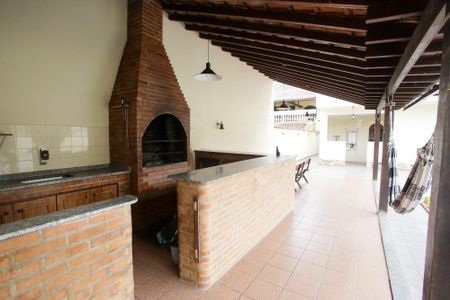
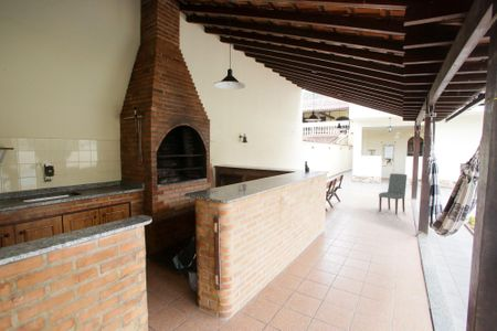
+ dining chair (393, 192)
